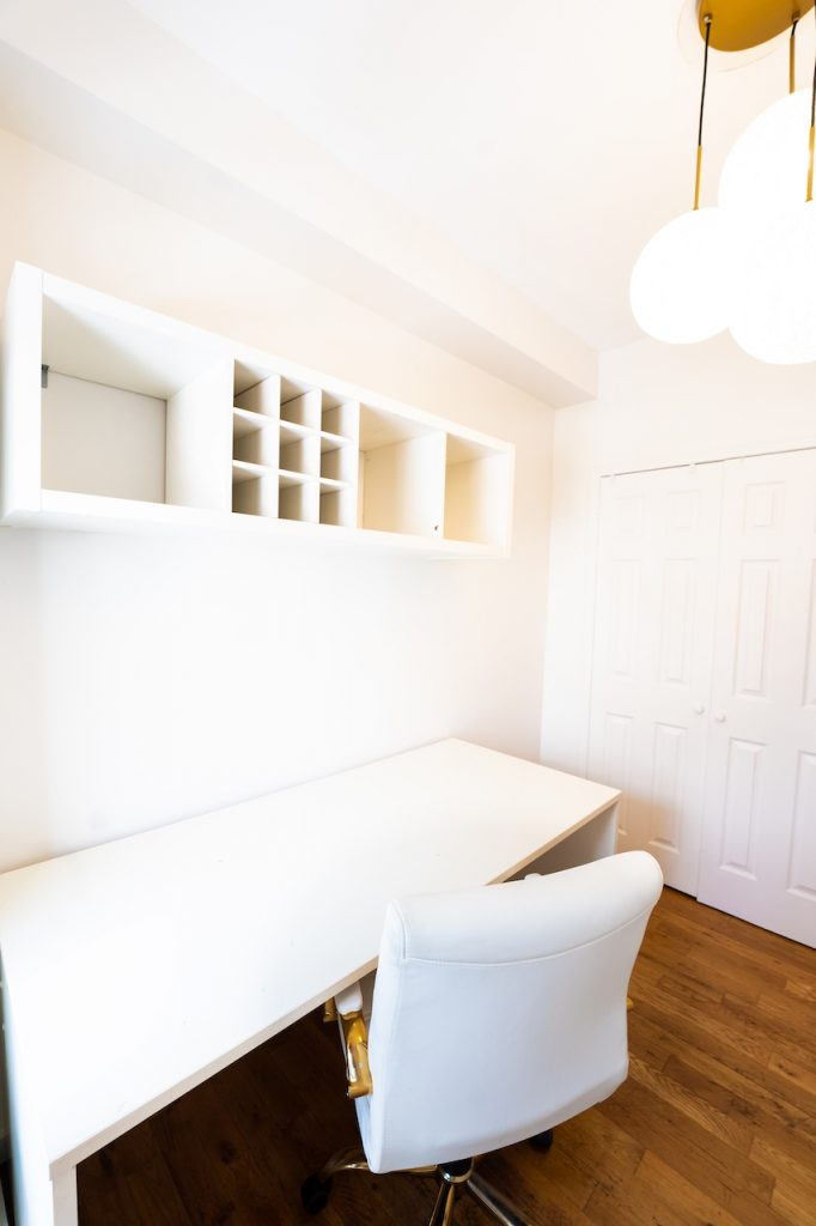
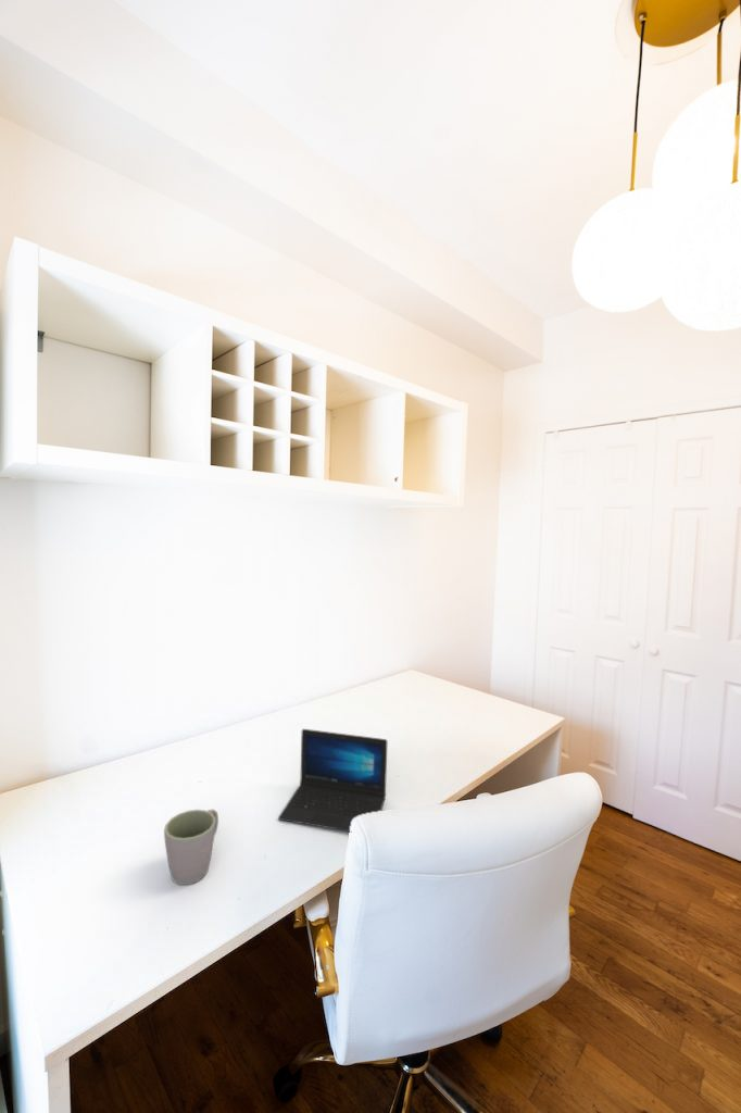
+ mug (196, 841)
+ laptop (335, 777)
